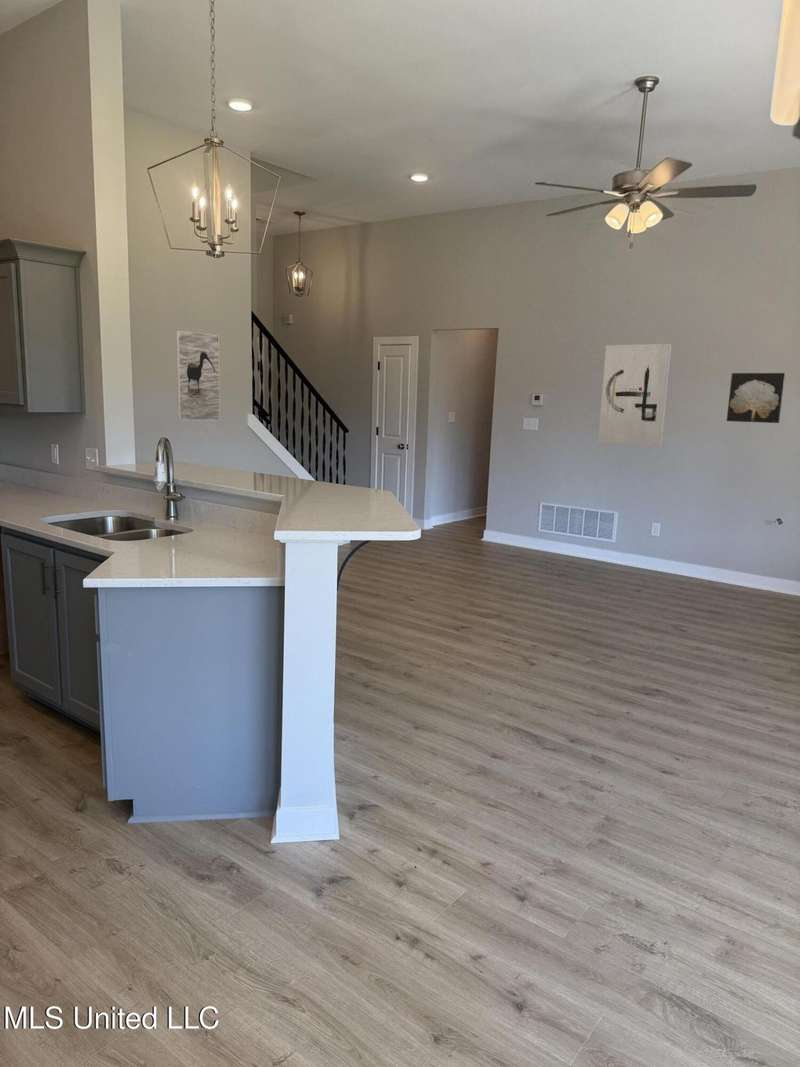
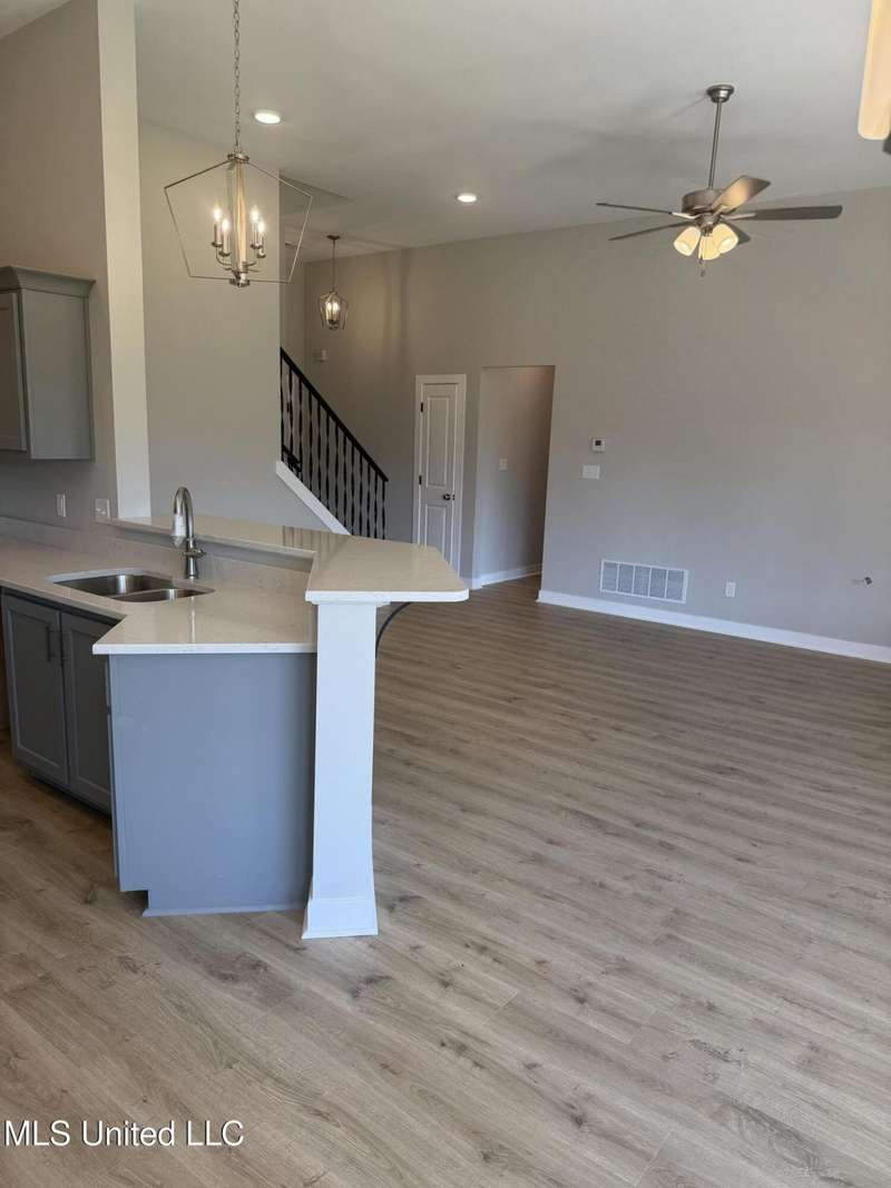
- wall art (755, 397)
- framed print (198, 377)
- wall art (633, 395)
